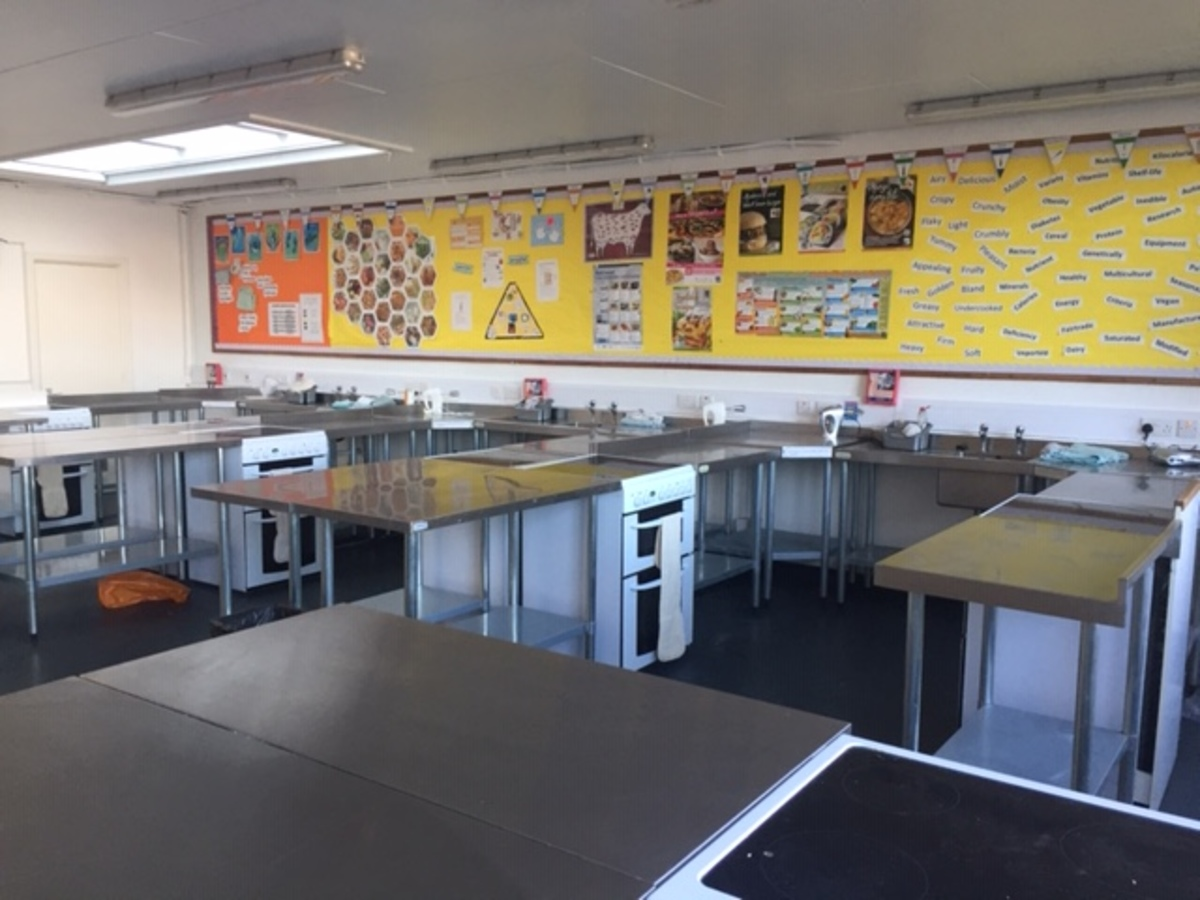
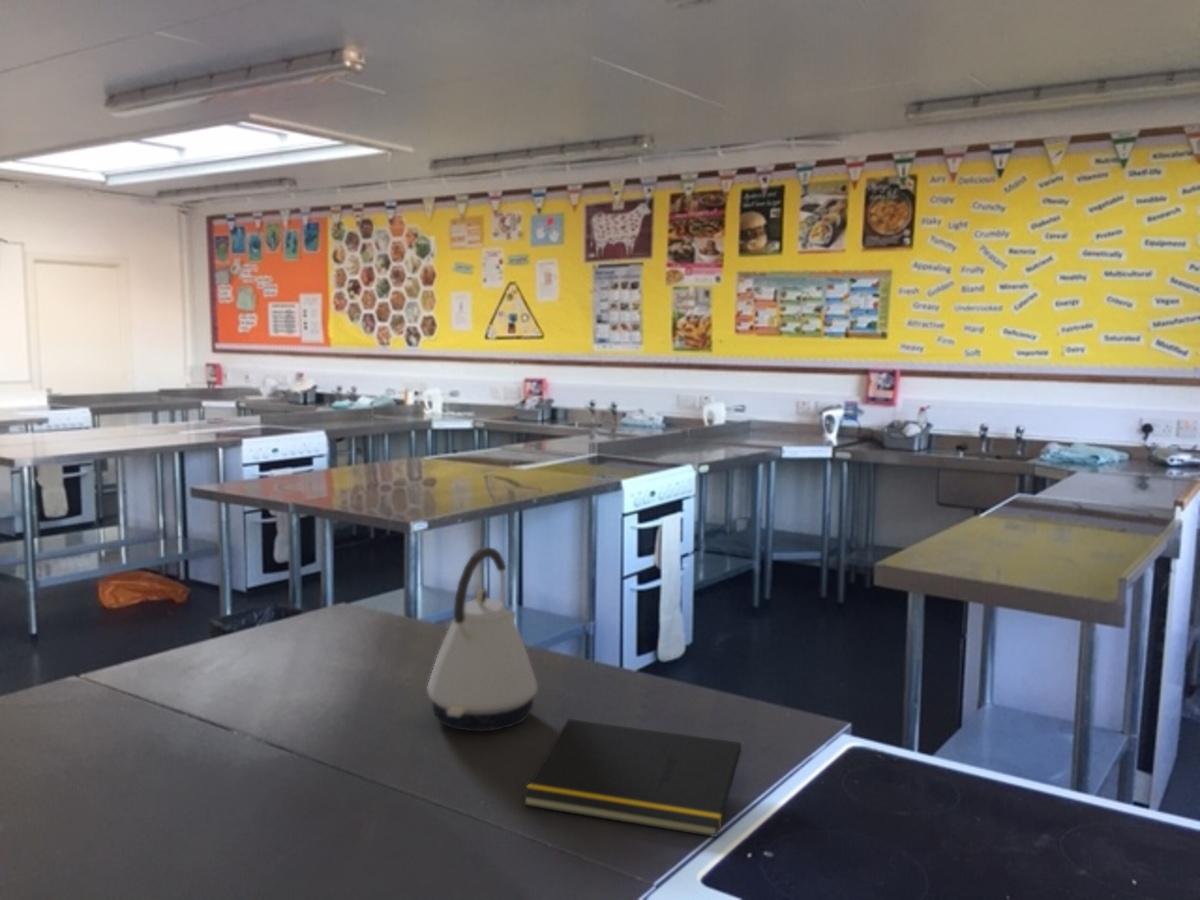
+ kettle (484, 632)
+ notepad (635, 772)
